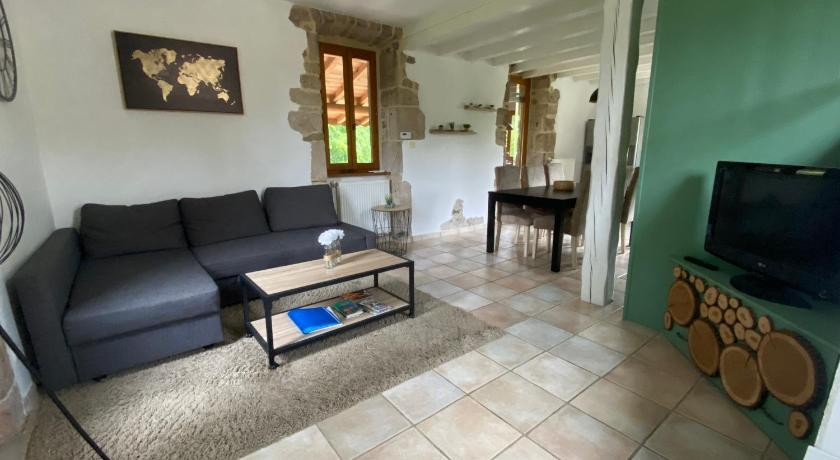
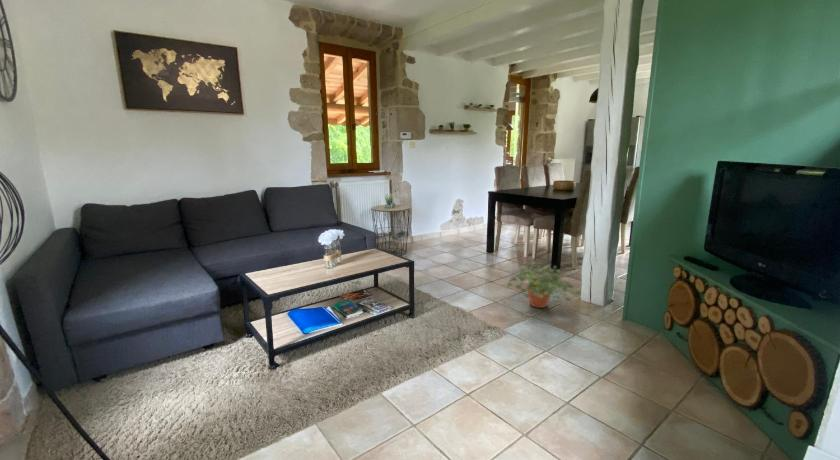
+ potted plant (544, 288)
